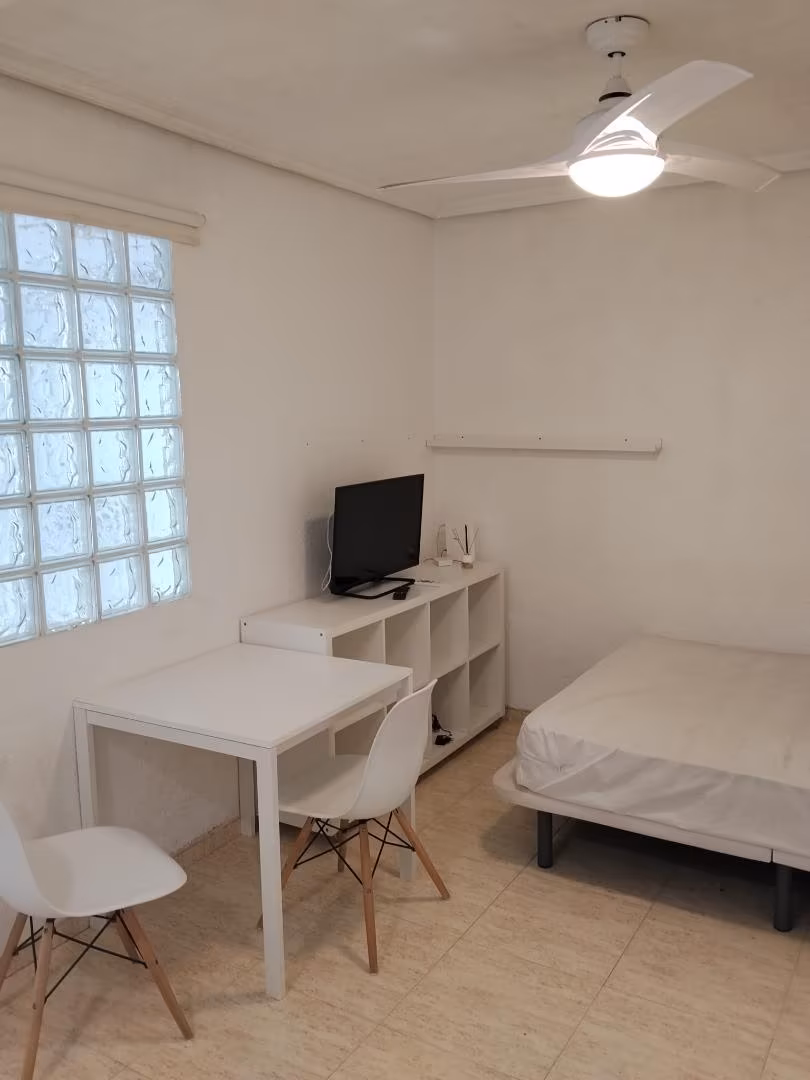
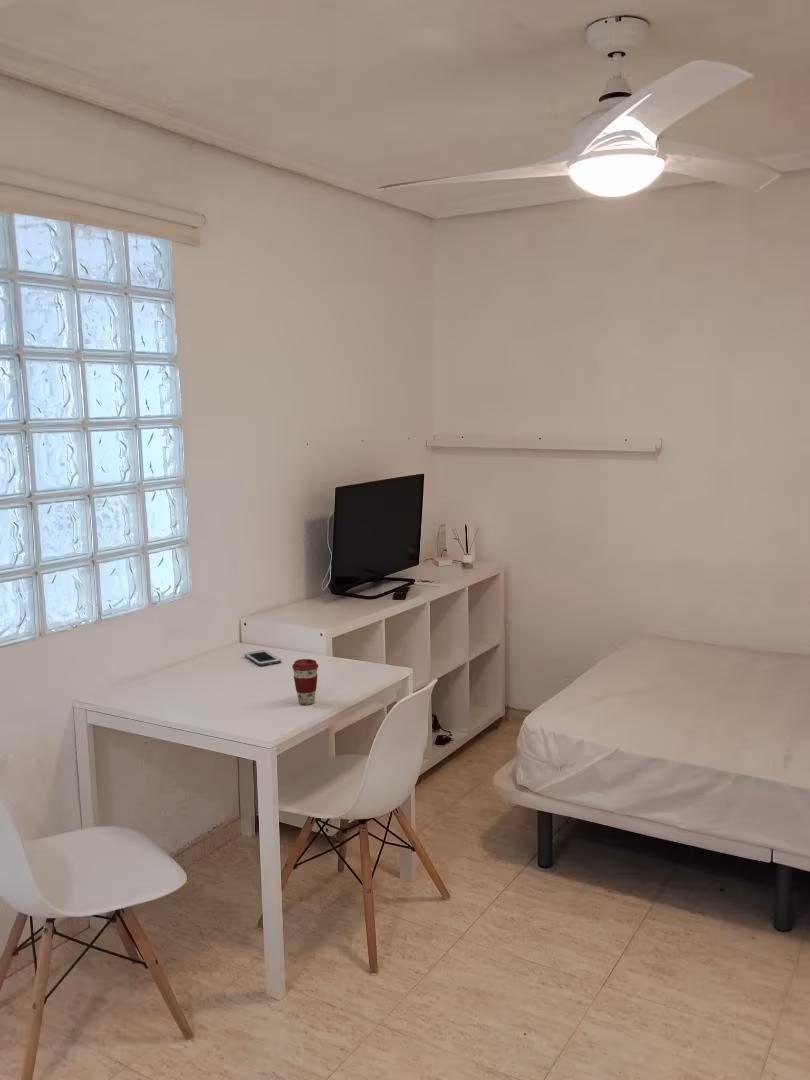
+ cell phone (262, 658)
+ coffee cup (305, 682)
